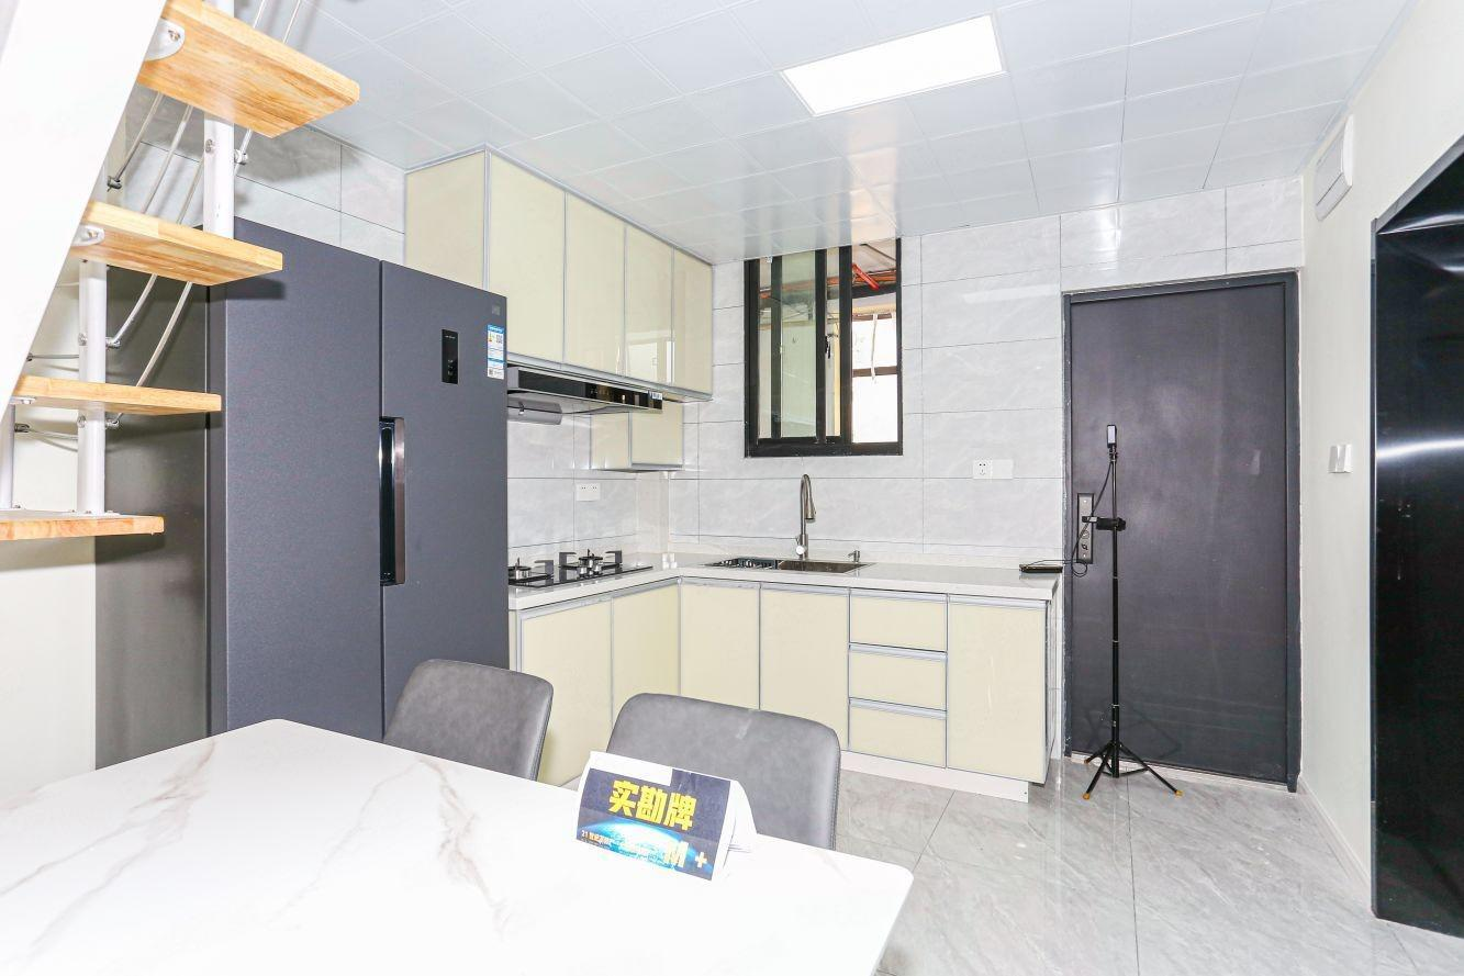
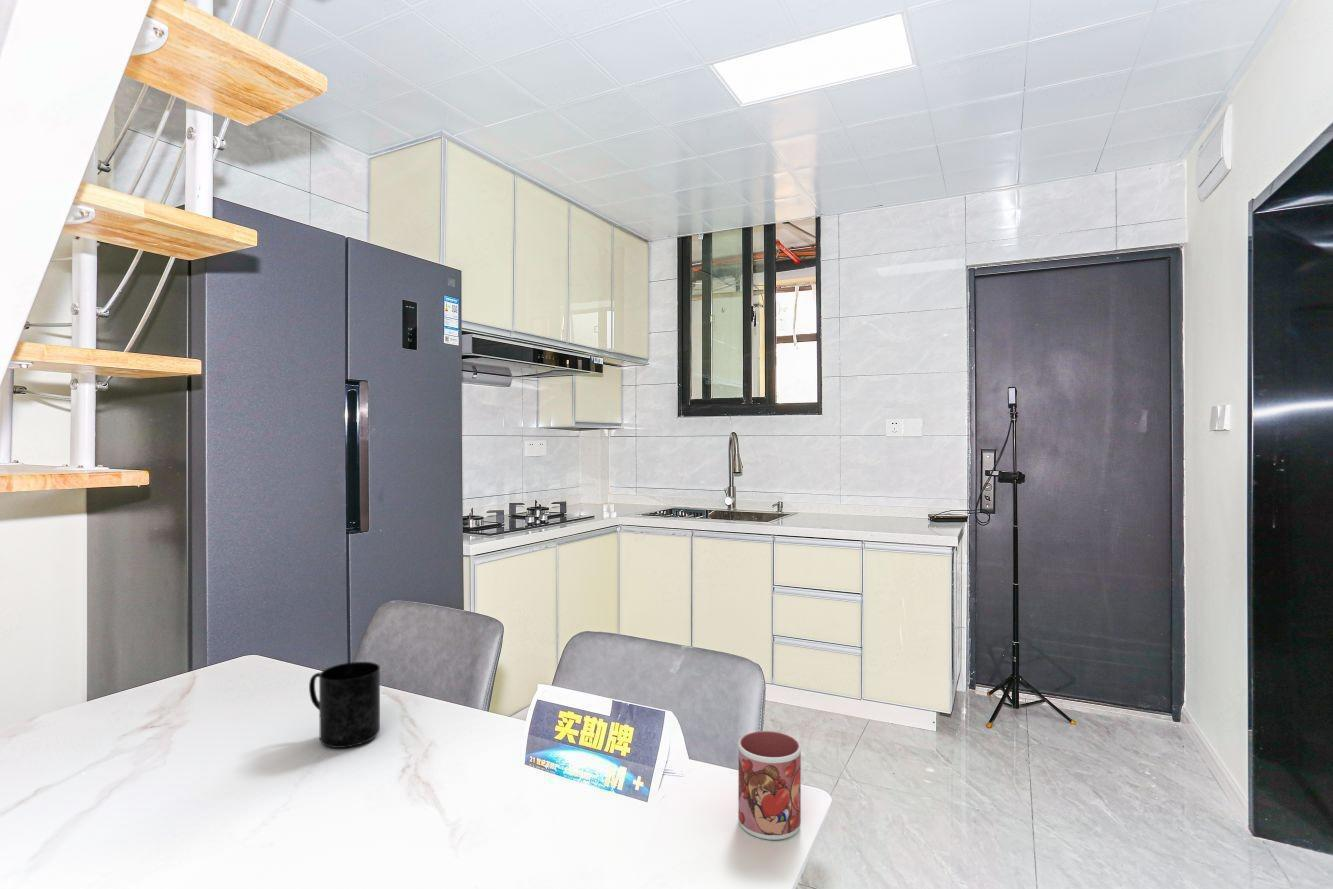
+ mug (773, 776)
+ mug (342, 703)
